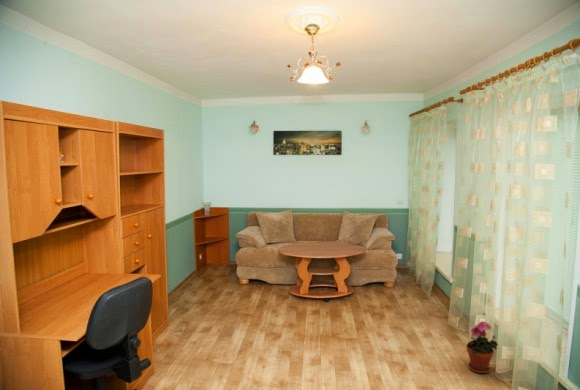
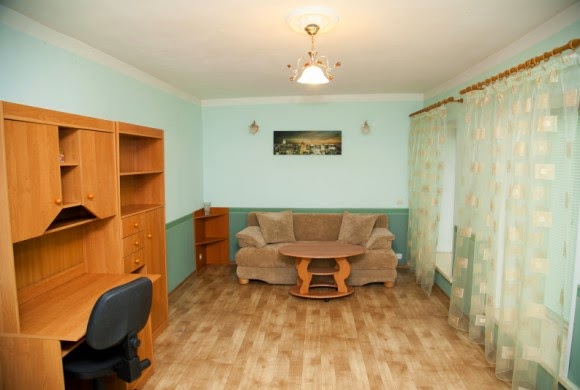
- potted plant (481, 345)
